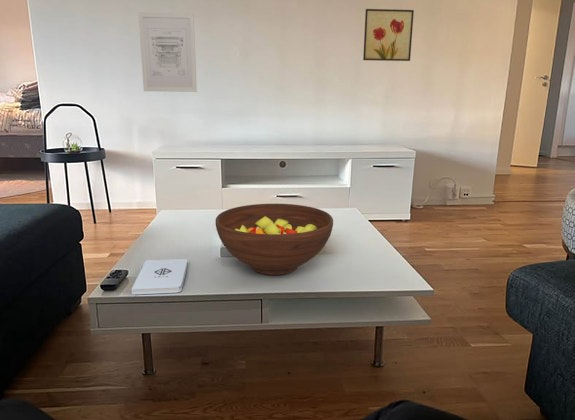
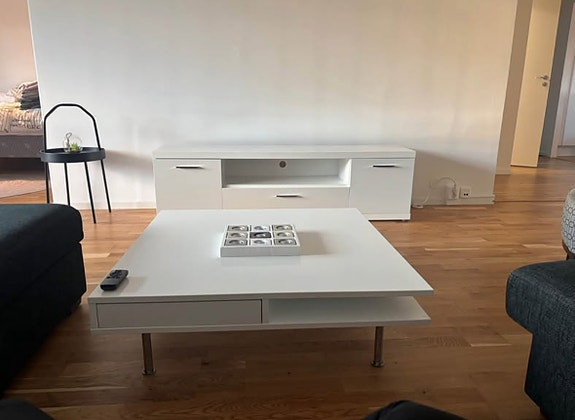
- notepad (162, 275)
- wall art (387, 35)
- wall art (168, 53)
- fruit bowl (274, 242)
